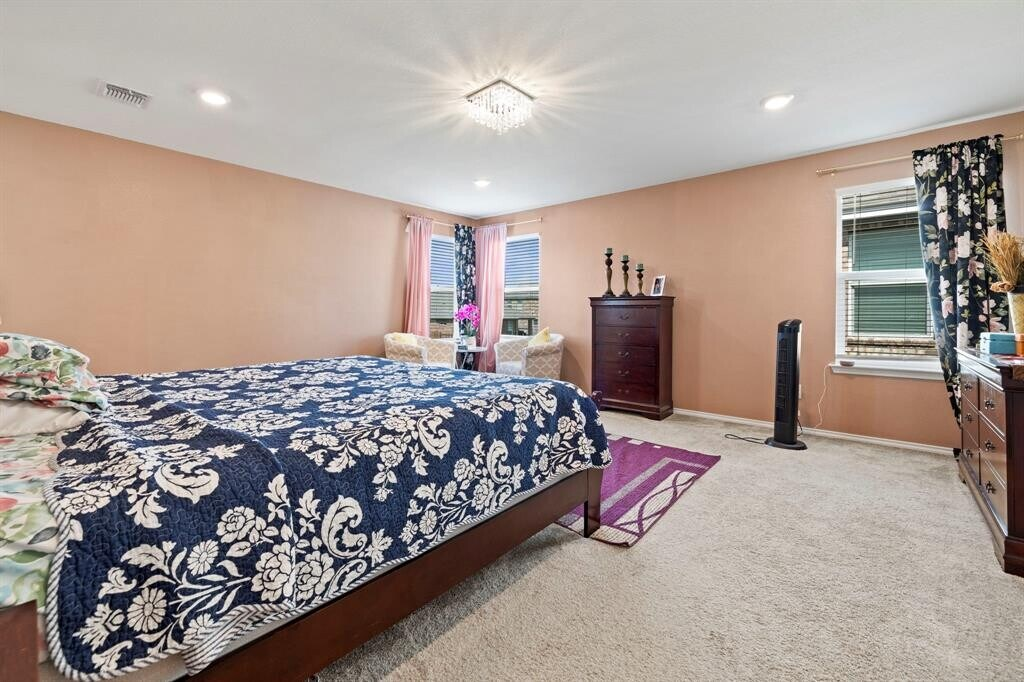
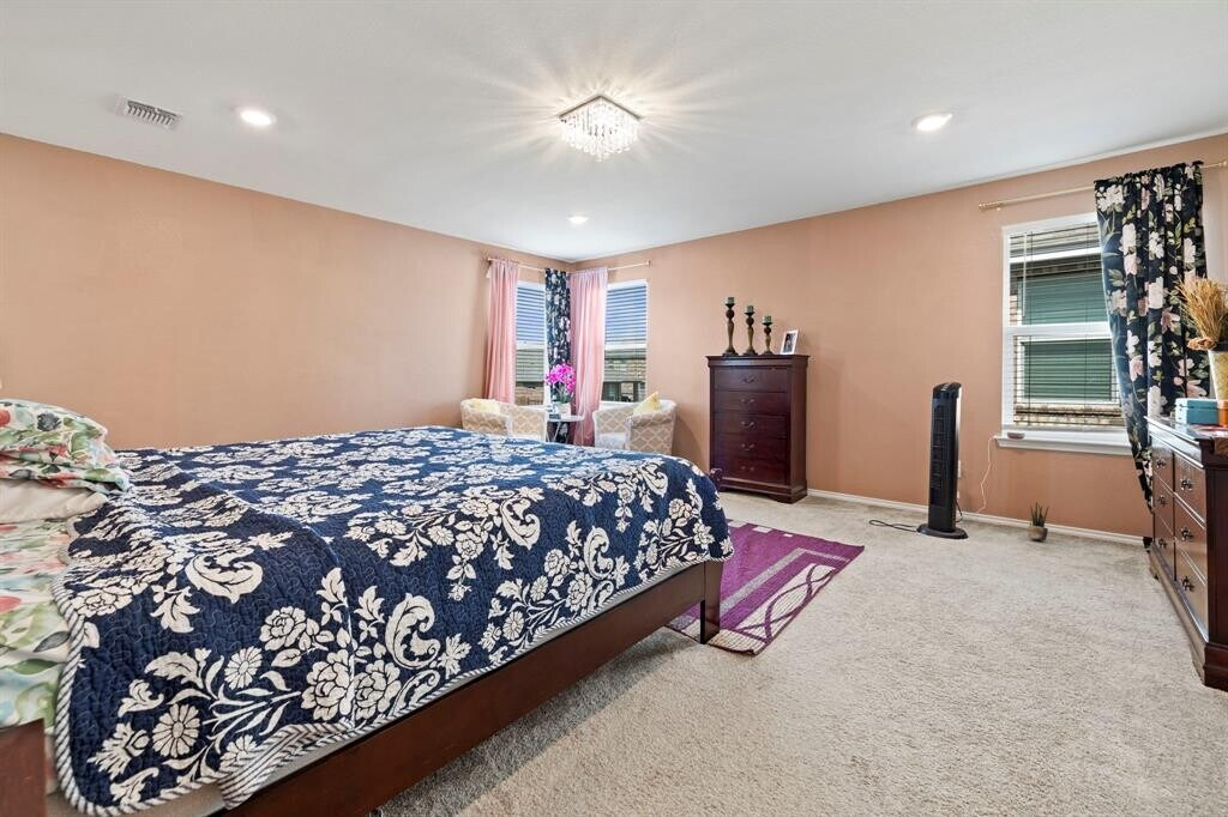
+ potted plant (1039, 520)
